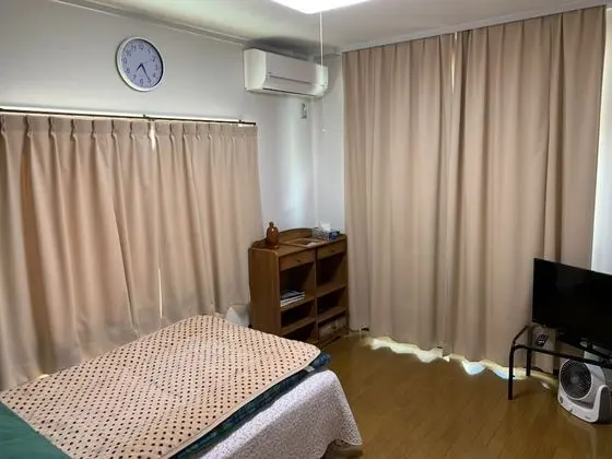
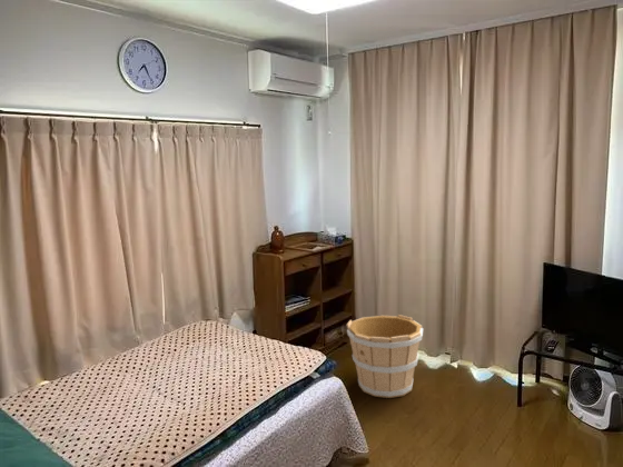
+ wooden bucket (385, 355)
